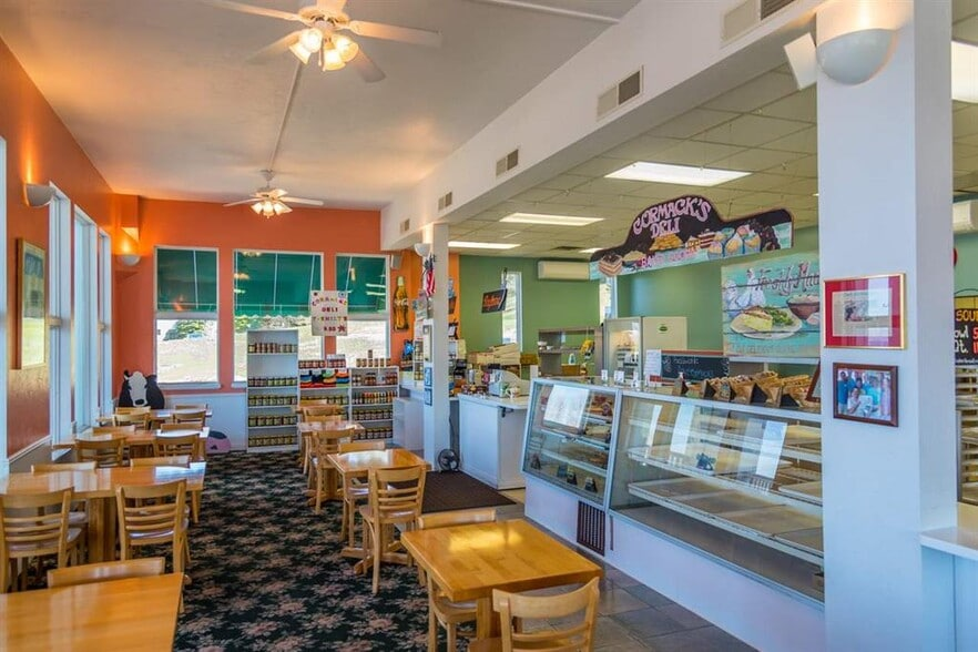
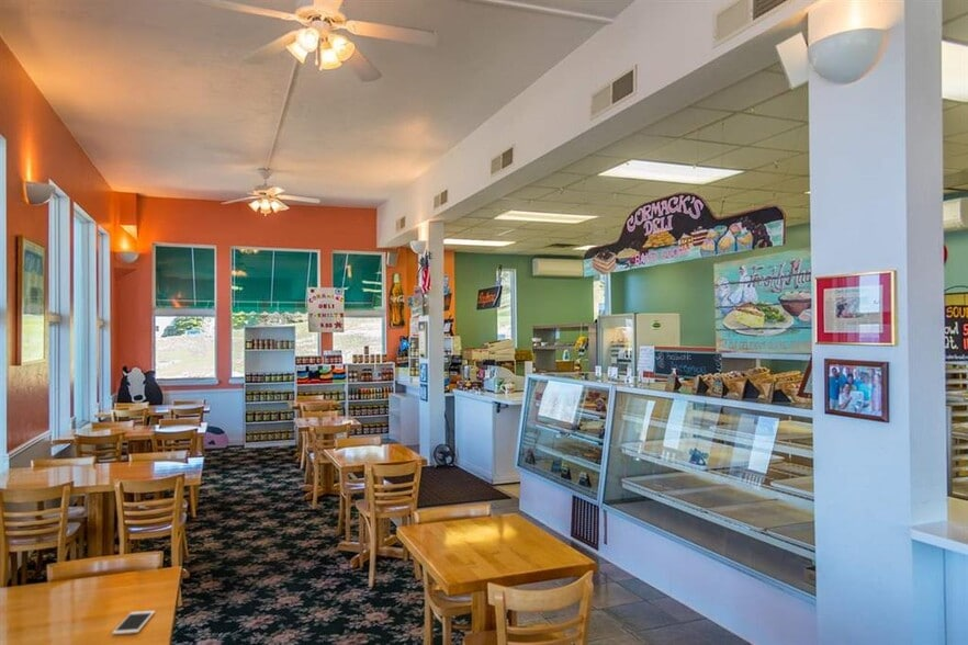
+ cell phone (134, 622)
